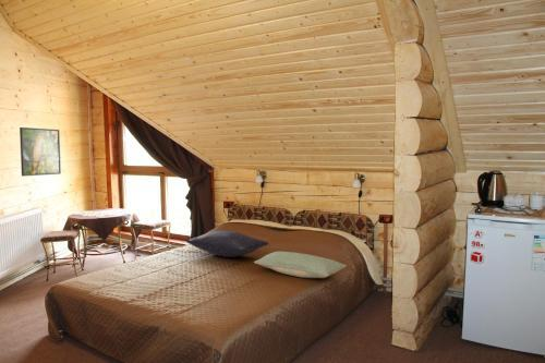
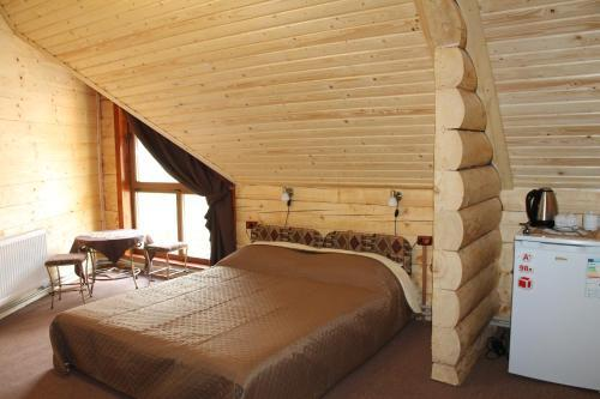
- pillow (227, 243)
- pillow (299, 264)
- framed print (40, 152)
